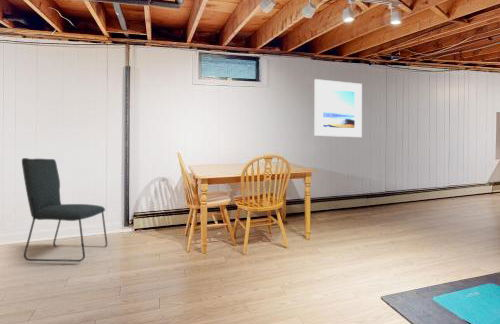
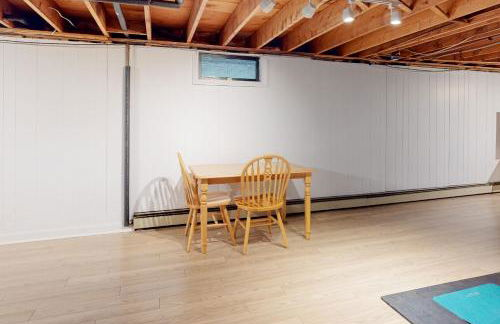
- chair (64, 206)
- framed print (338, 109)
